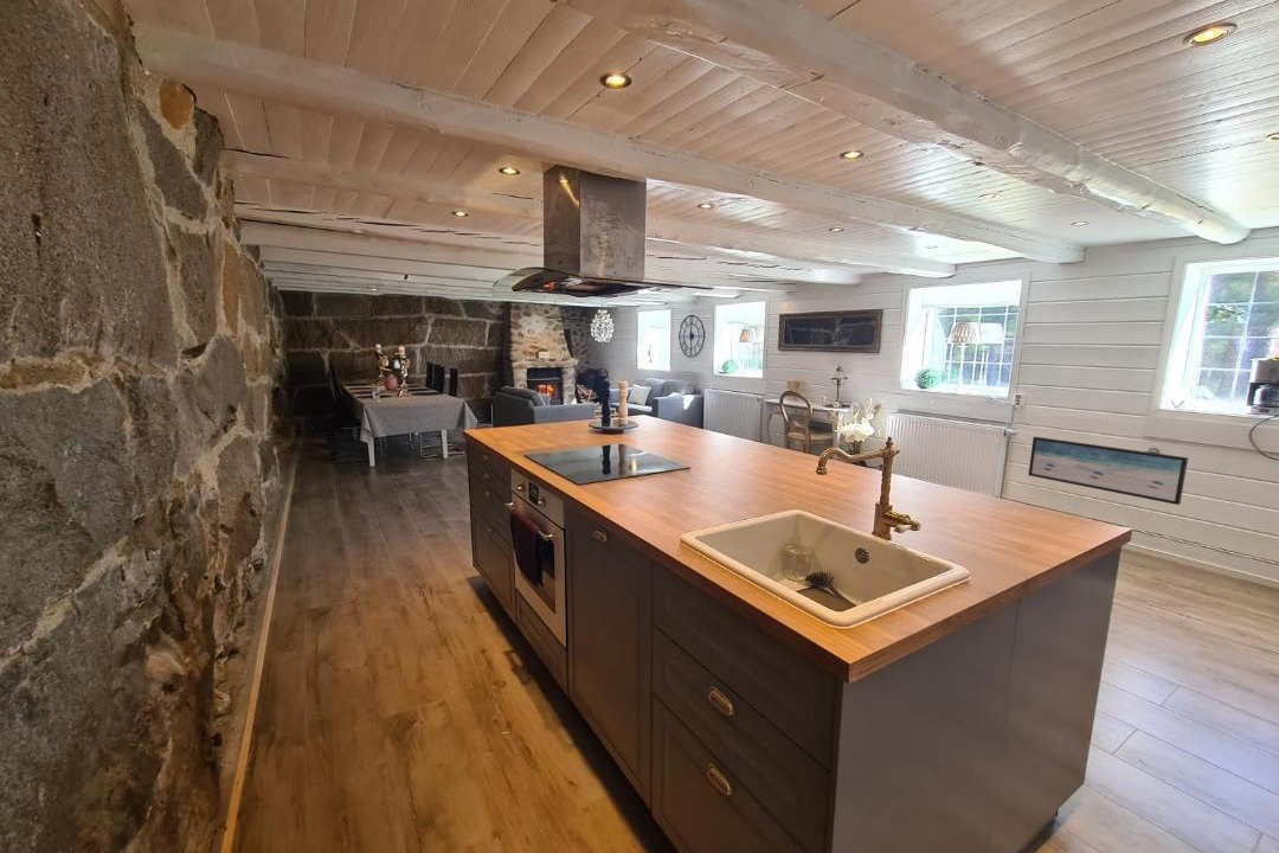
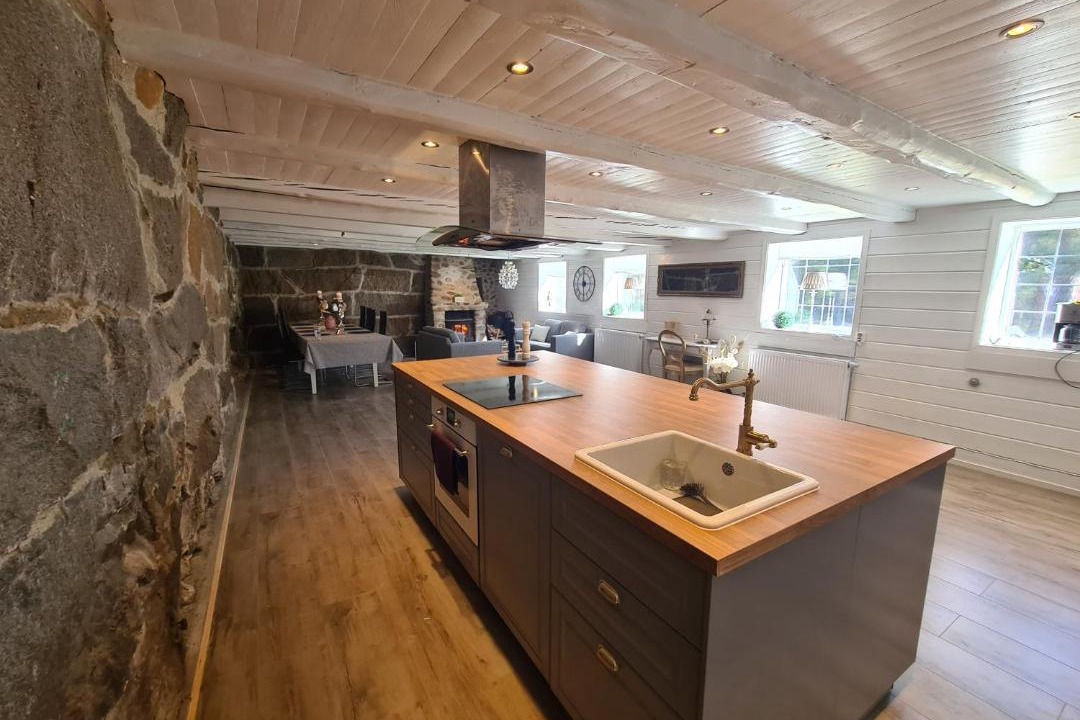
- wall art (1099, 467)
